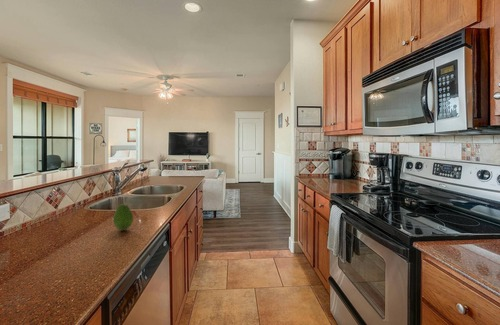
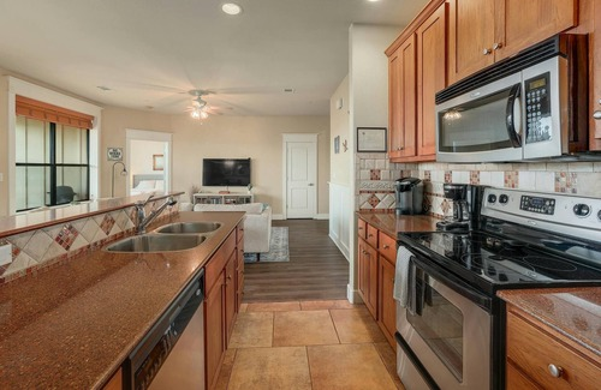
- fruit (123, 217)
